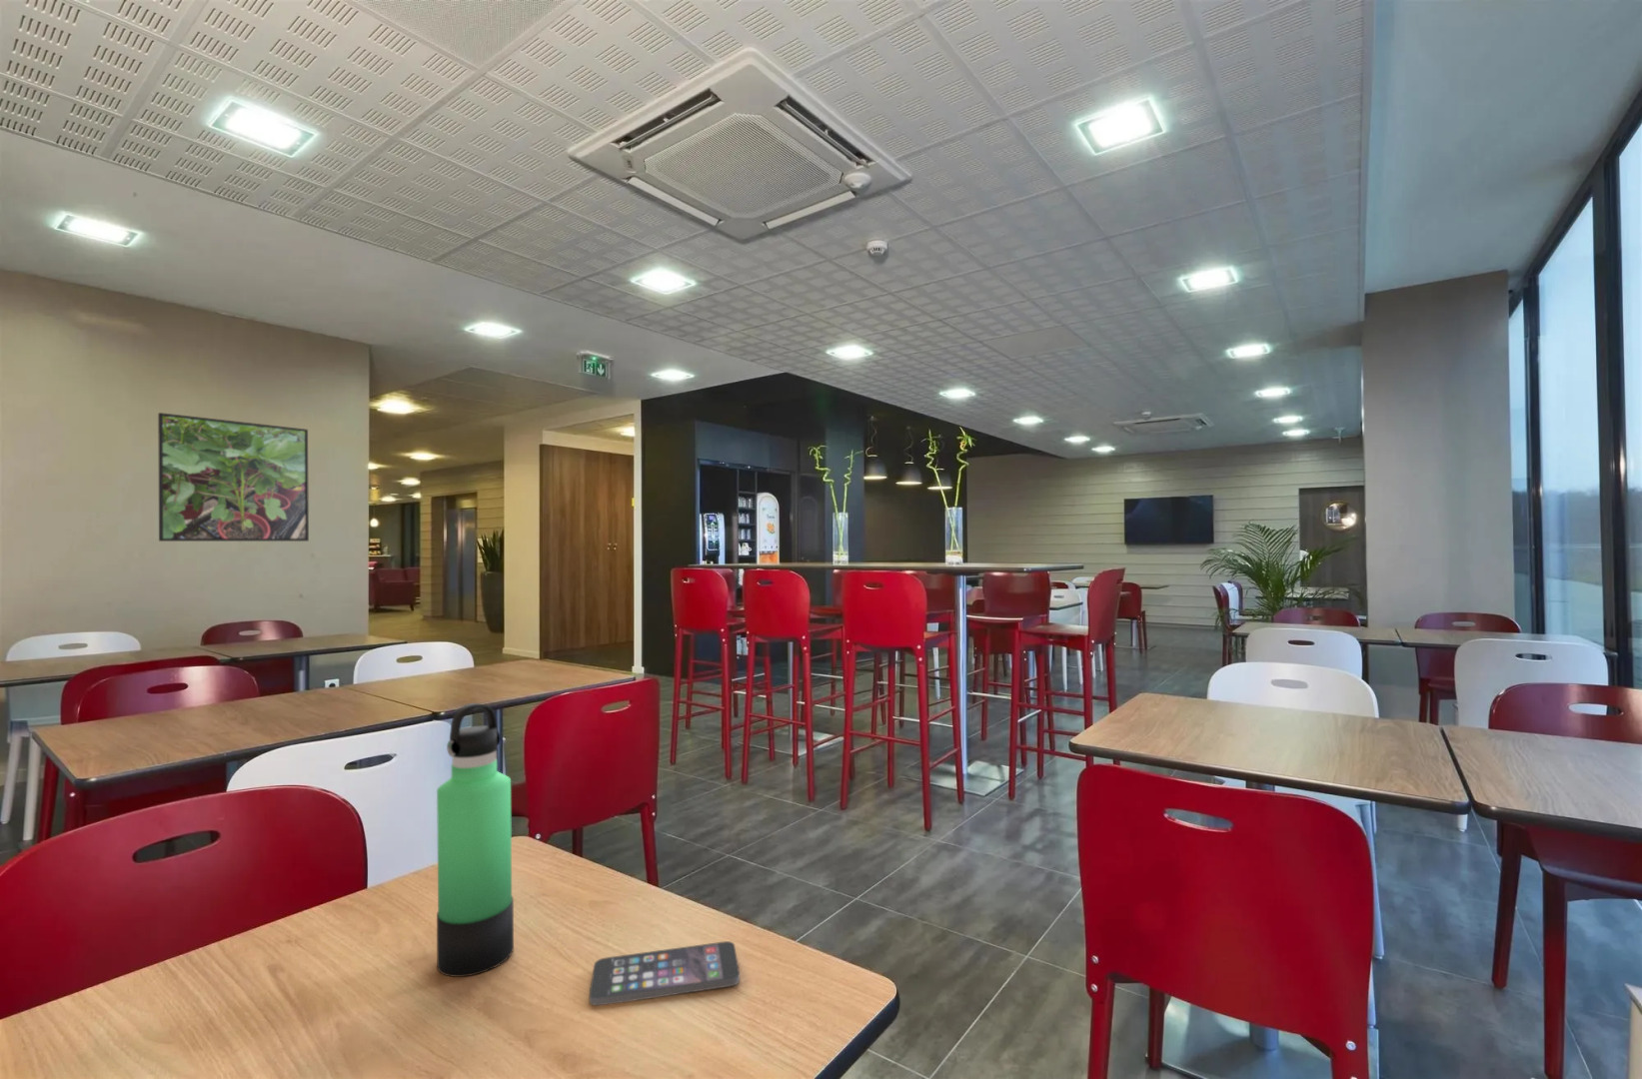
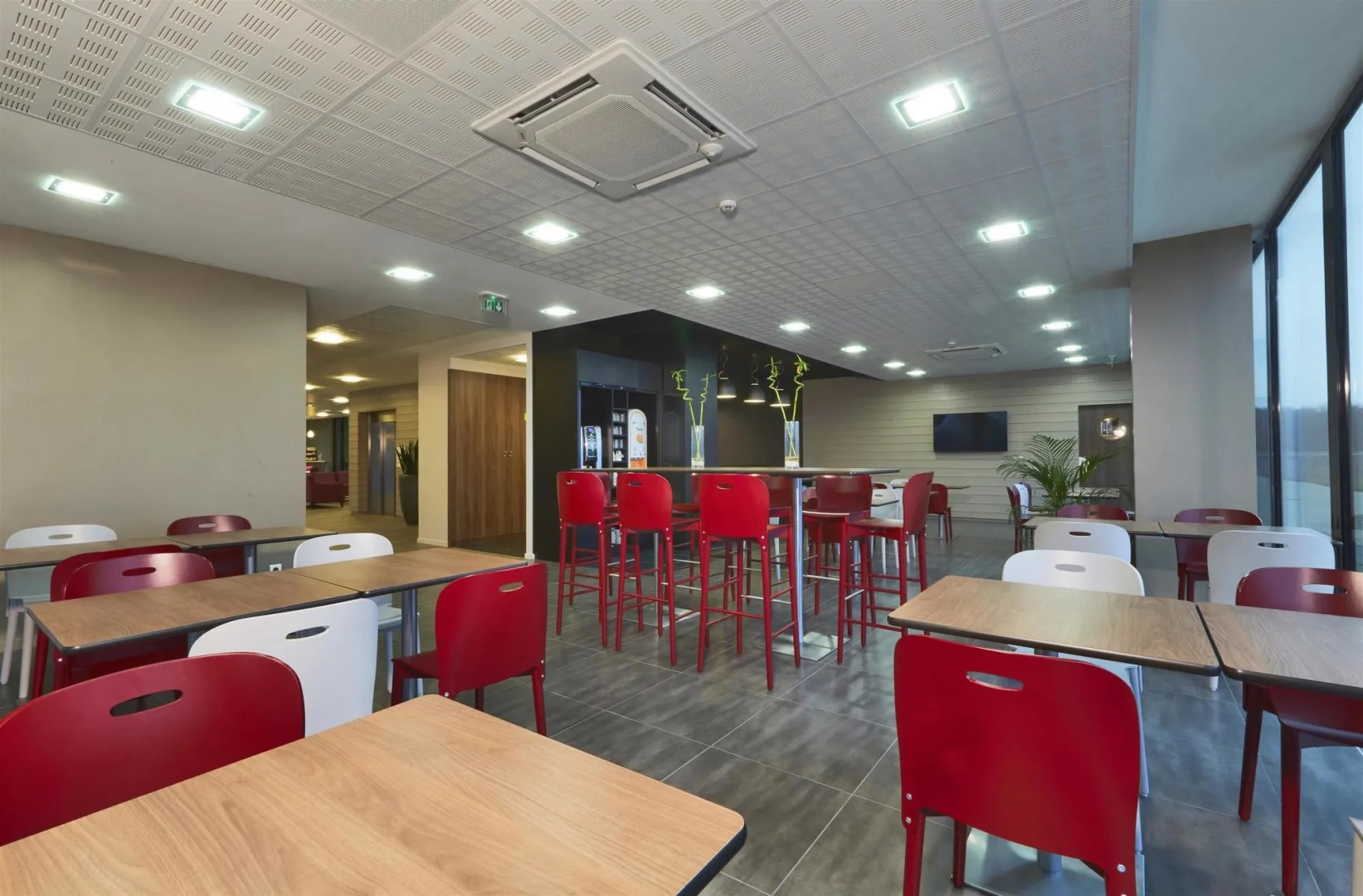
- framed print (237, 480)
- thermos bottle (475, 830)
- smartphone (666, 971)
